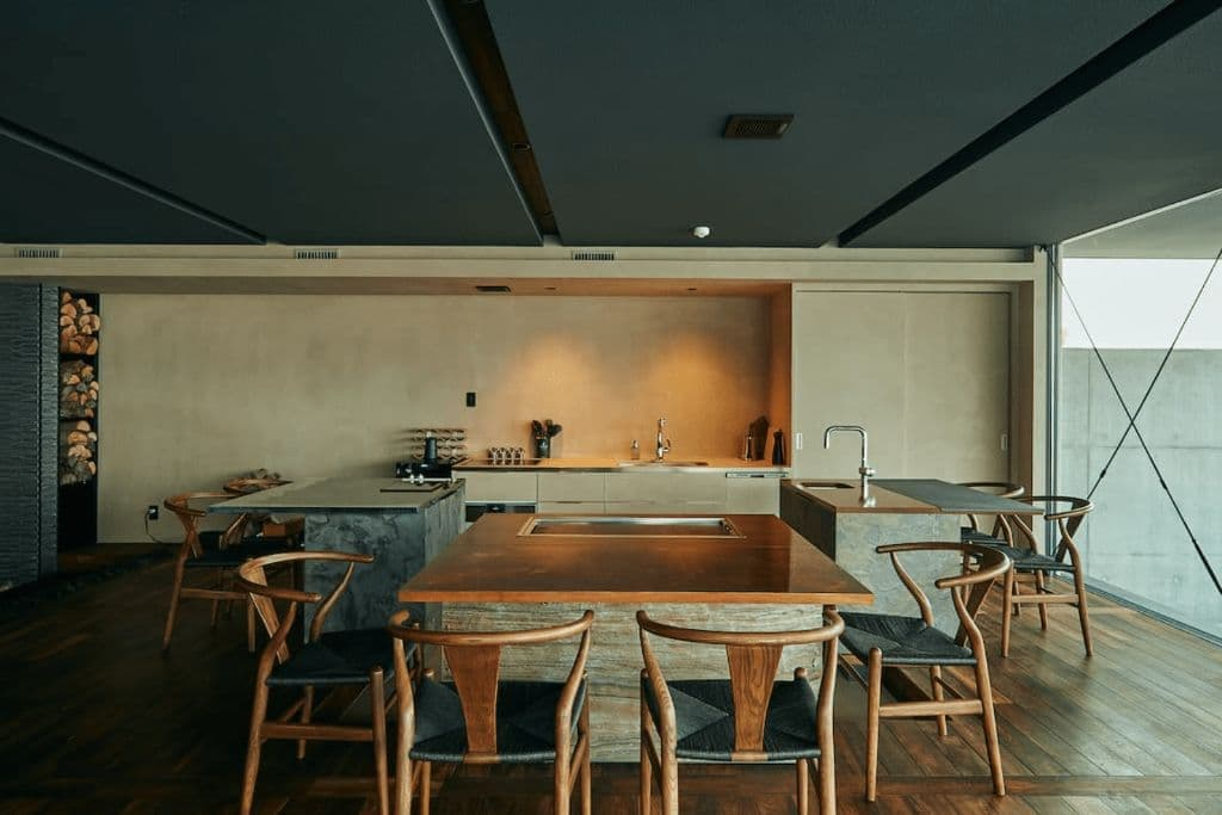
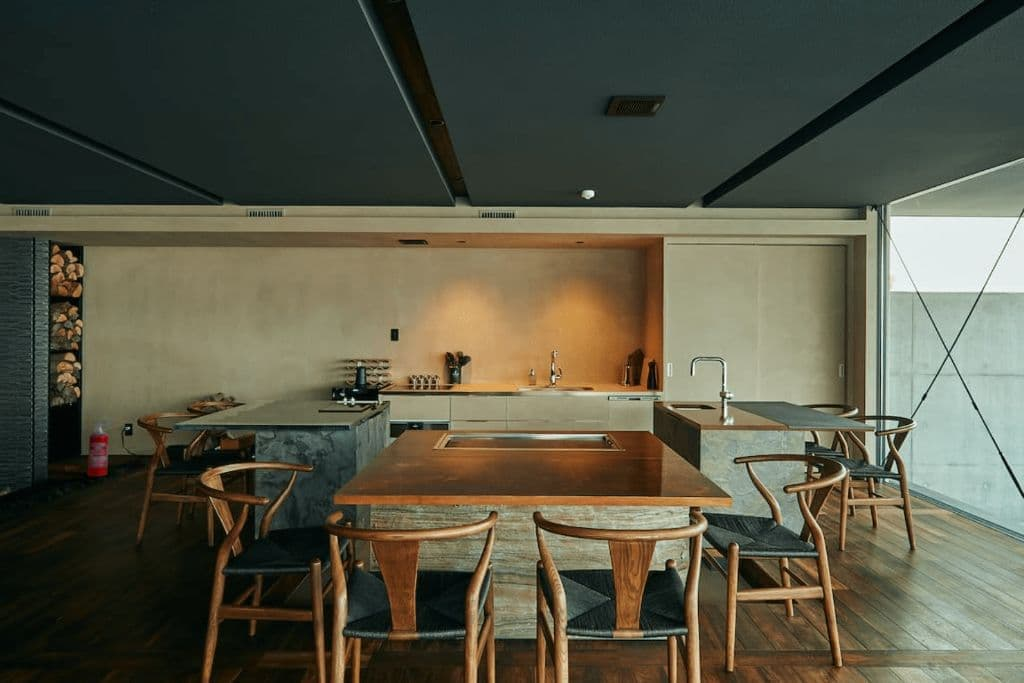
+ fire extinguisher (100, 446)
